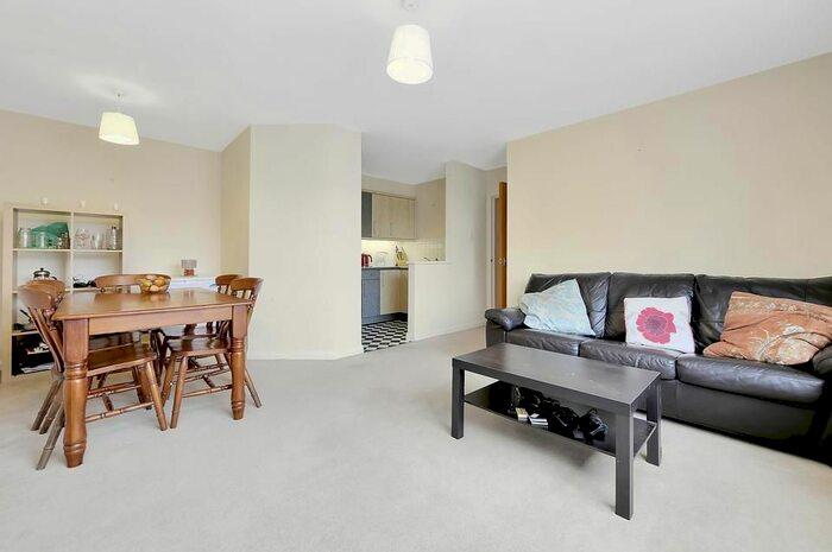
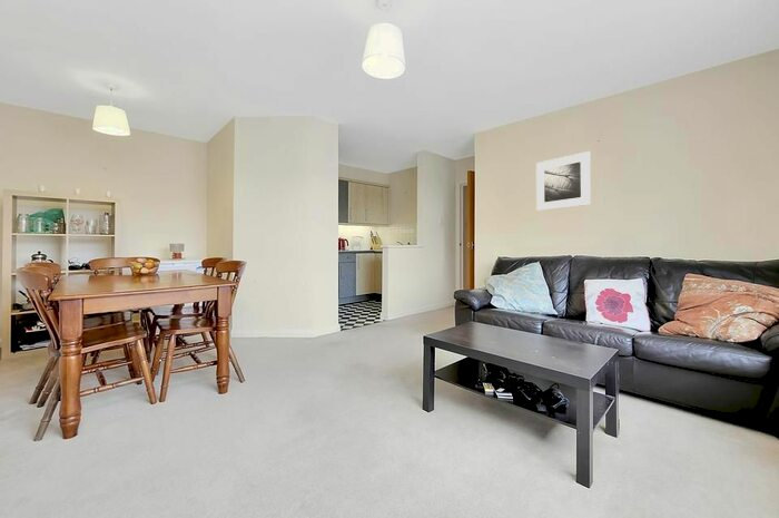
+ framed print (562, 183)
